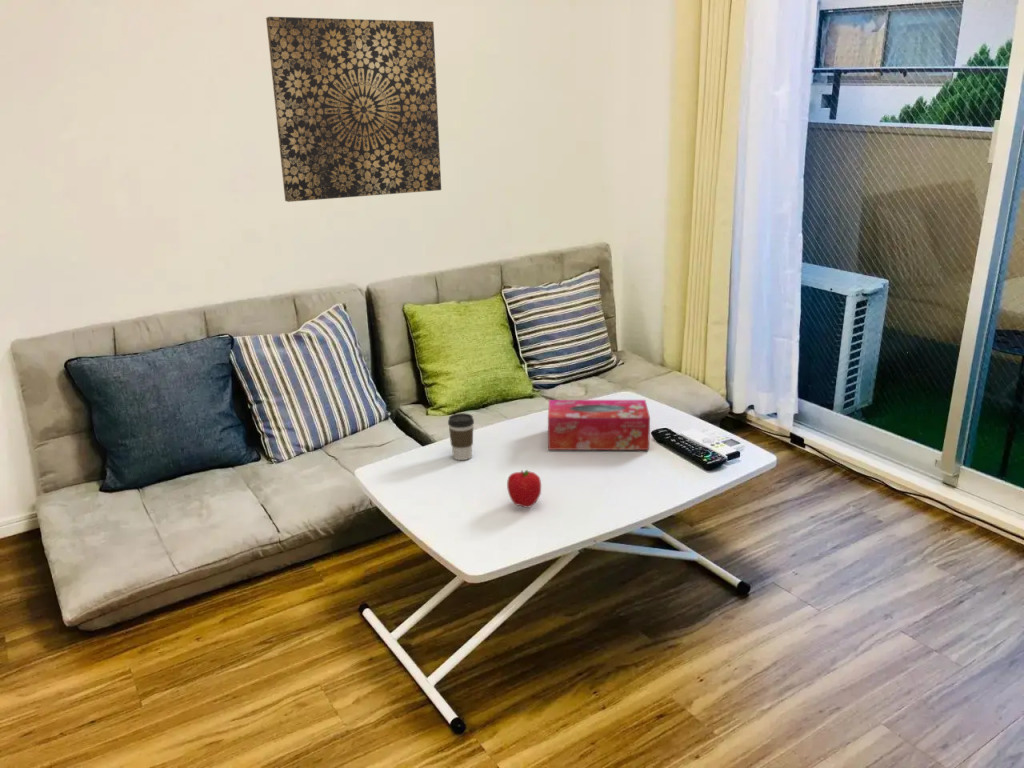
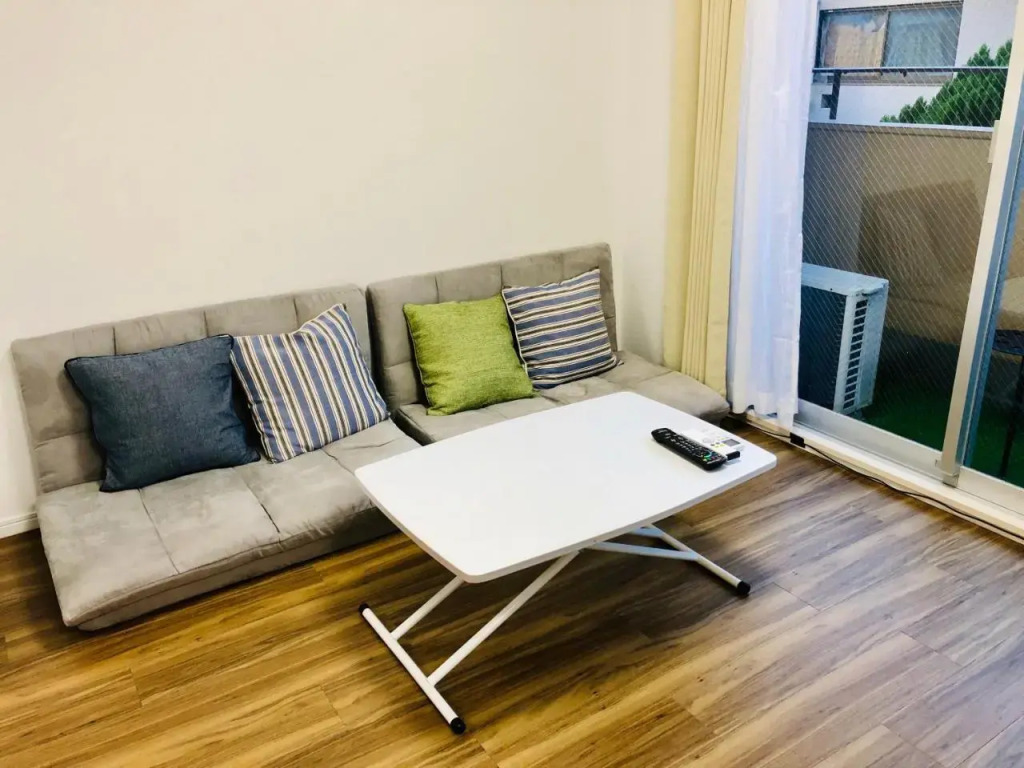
- wall art (360, 110)
- fruit (524, 487)
- tissue box (597, 424)
- coffee cup (461, 436)
